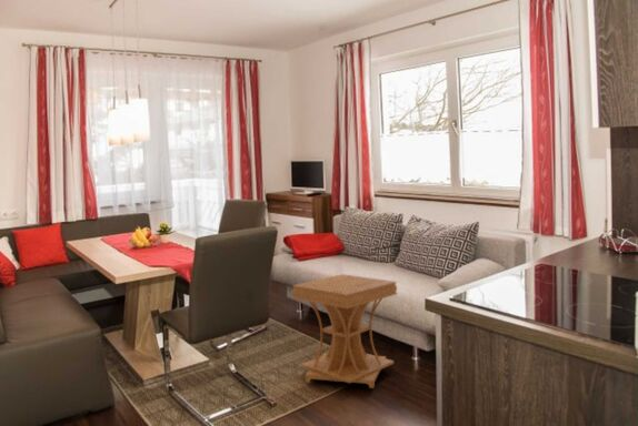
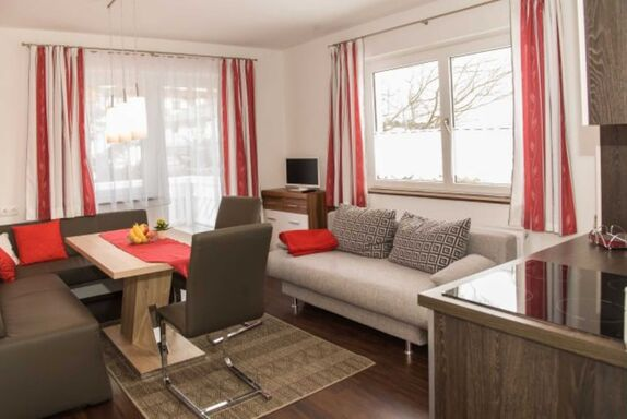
- side table (346, 327)
